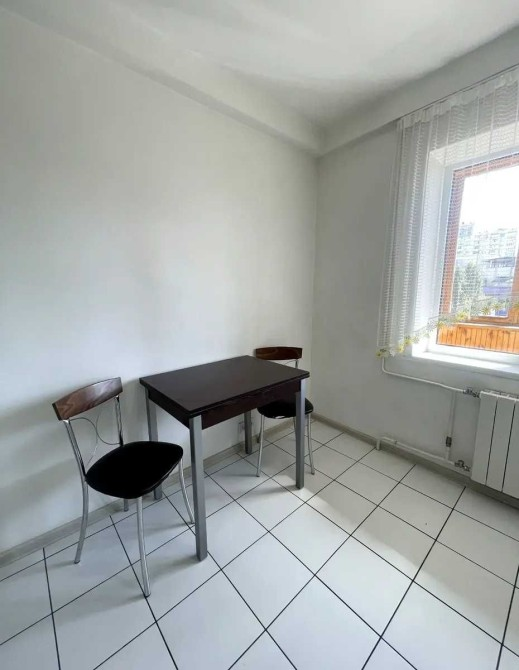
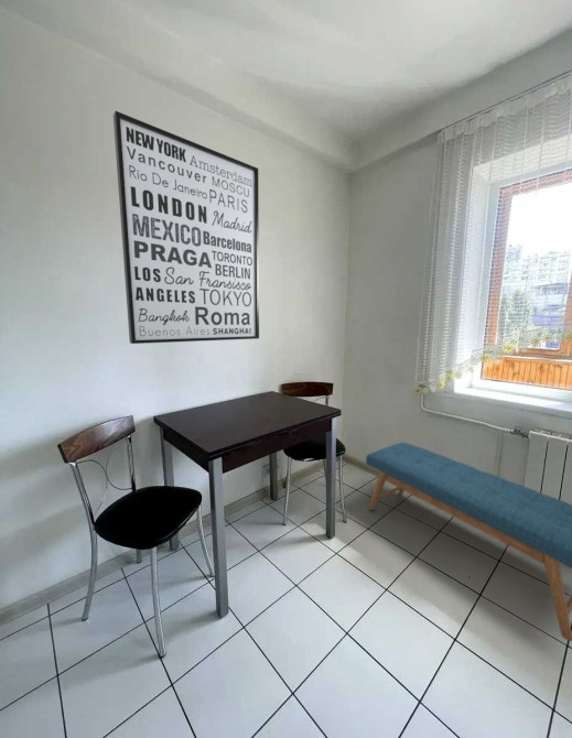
+ bench (463, 511)
+ wall art (199, 248)
